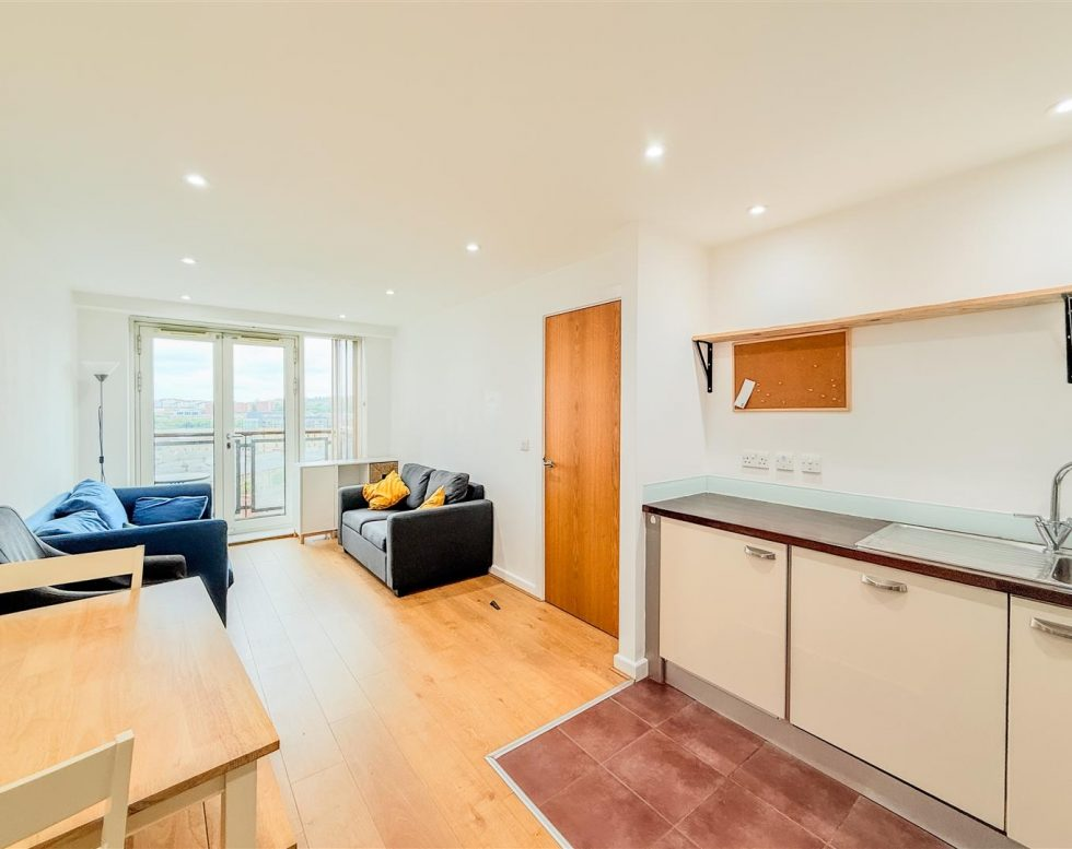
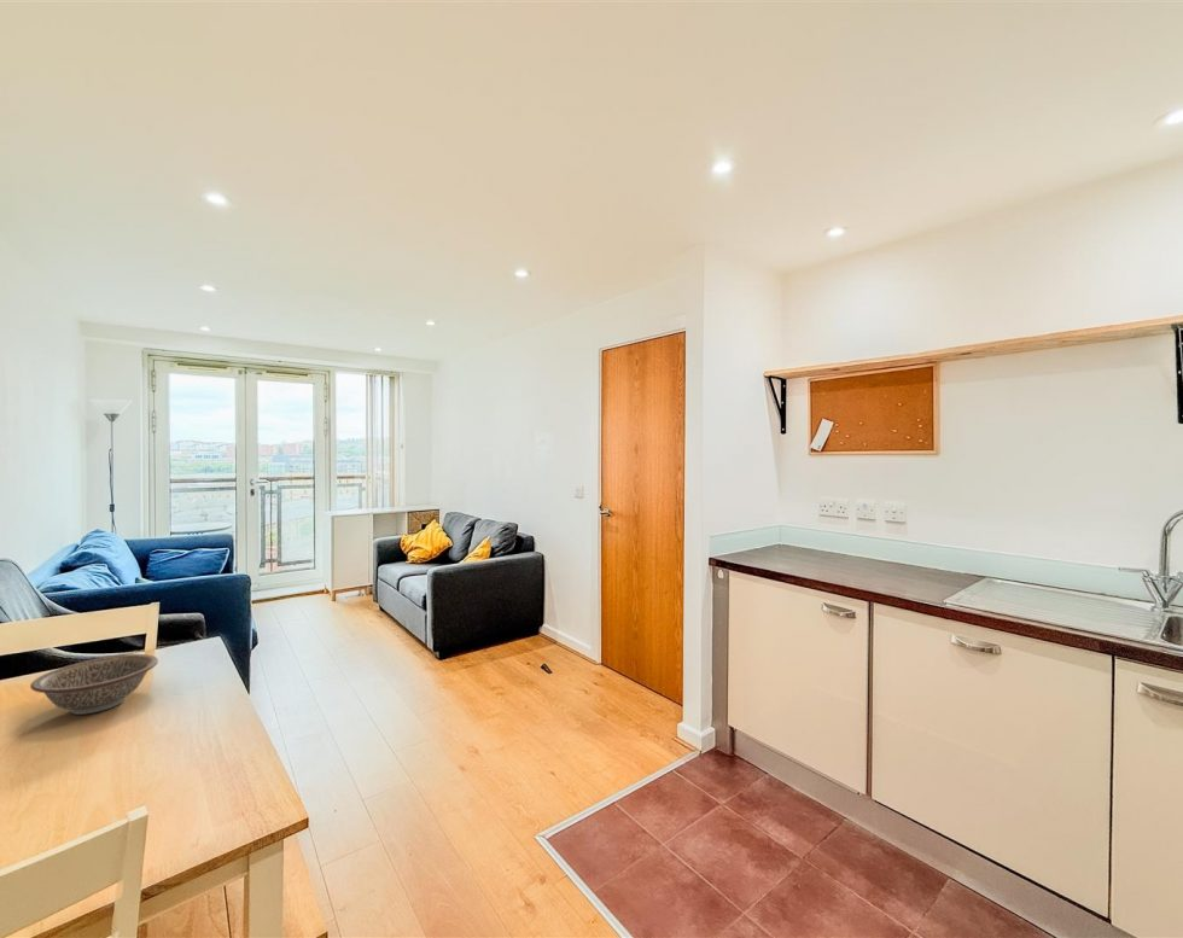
+ decorative bowl (98, 687)
